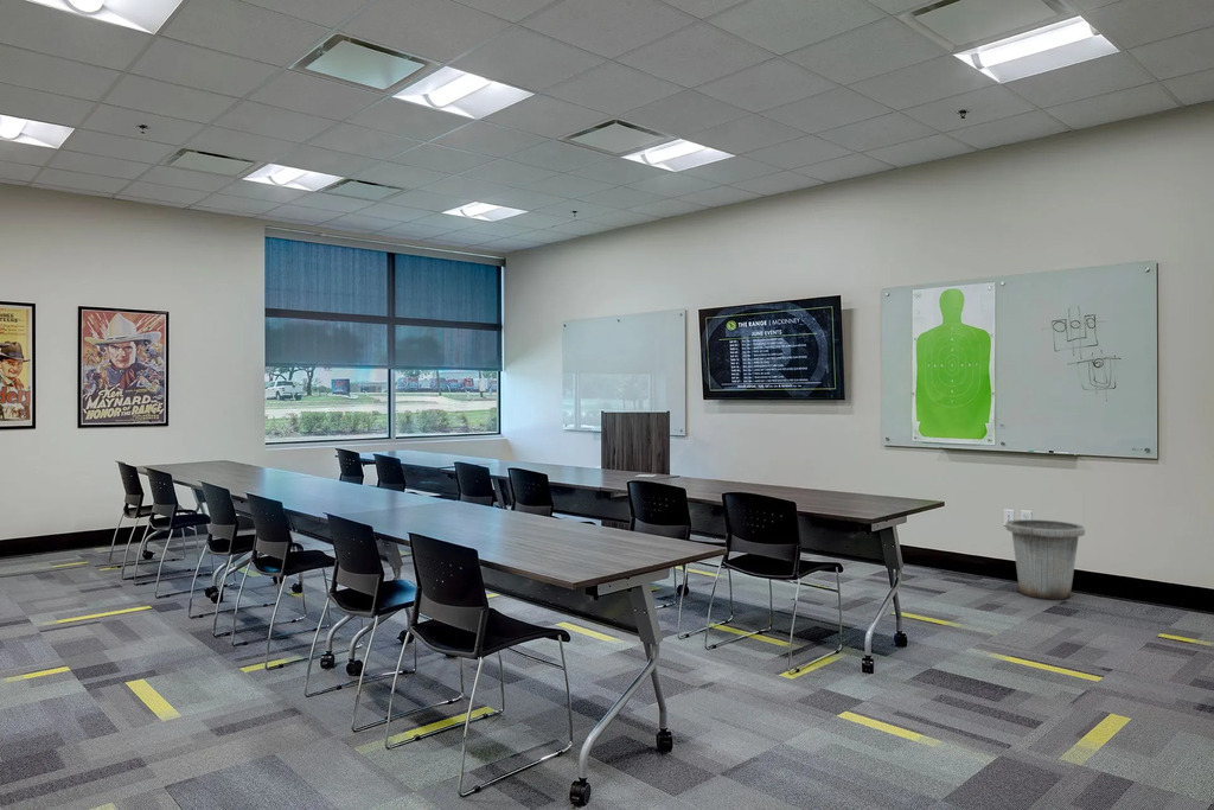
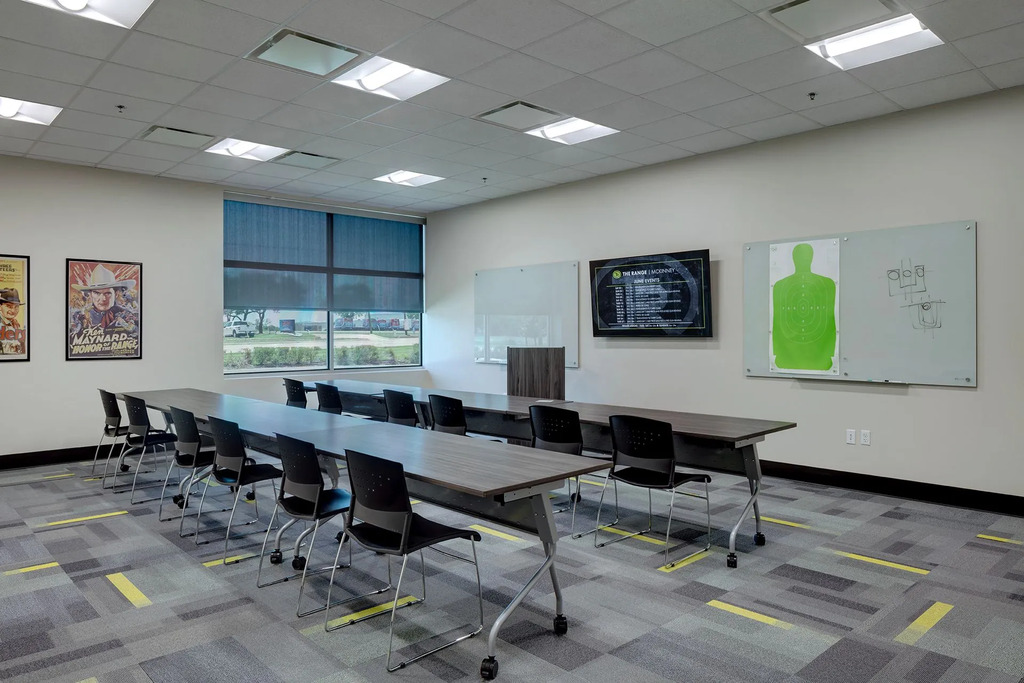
- trash can (1044, 559)
